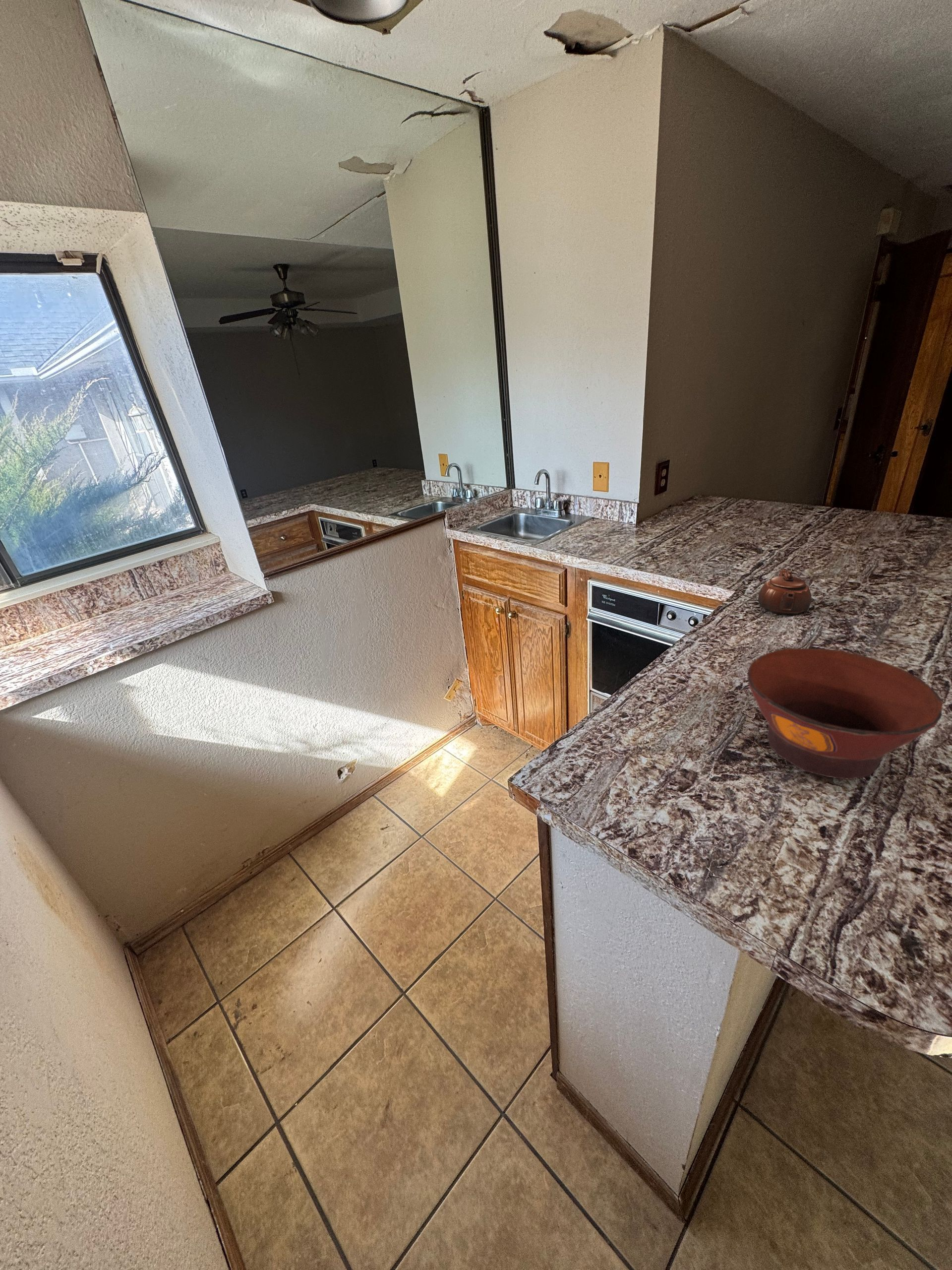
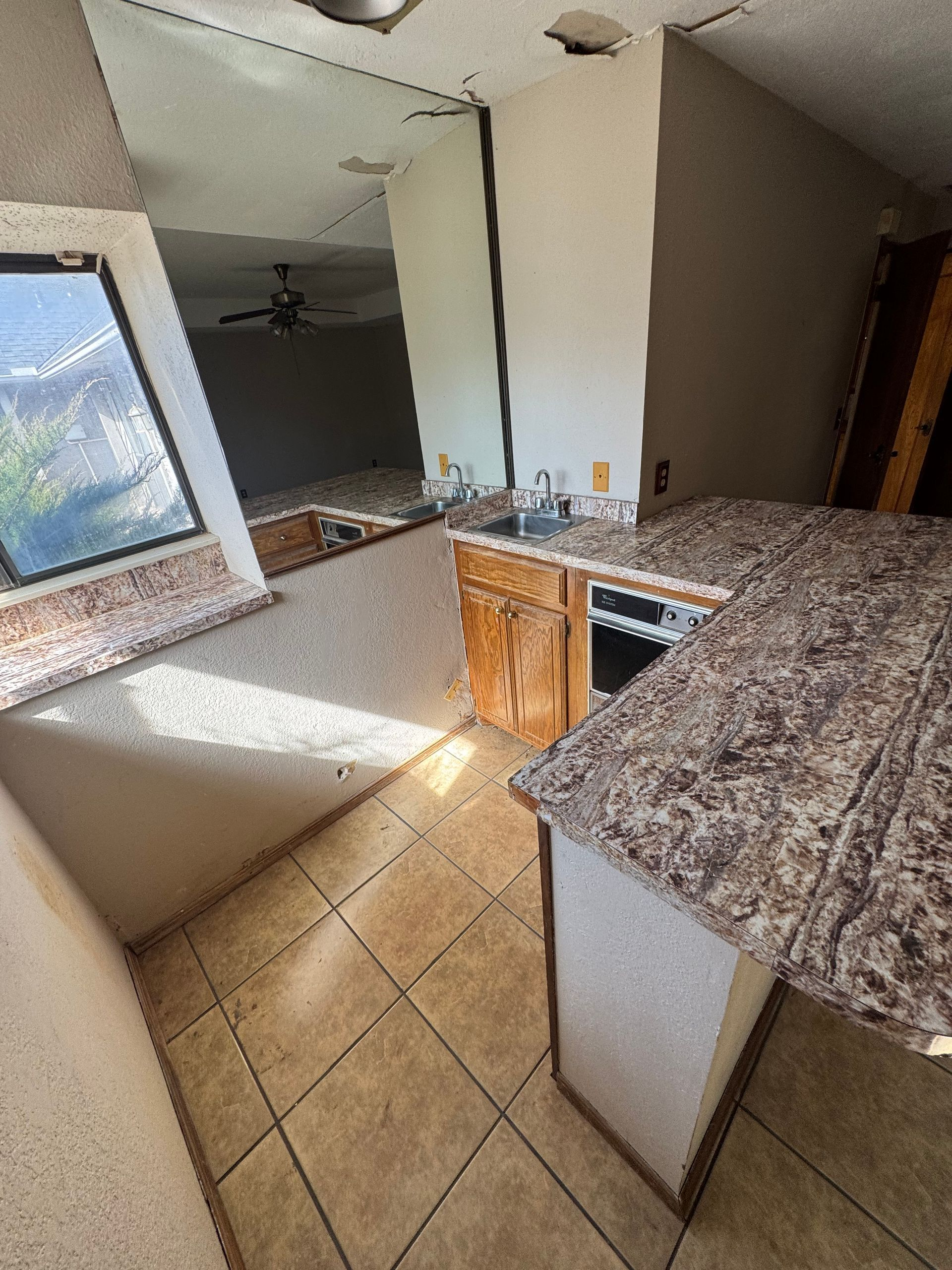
- bowl (827, 721)
- teapot (785, 589)
